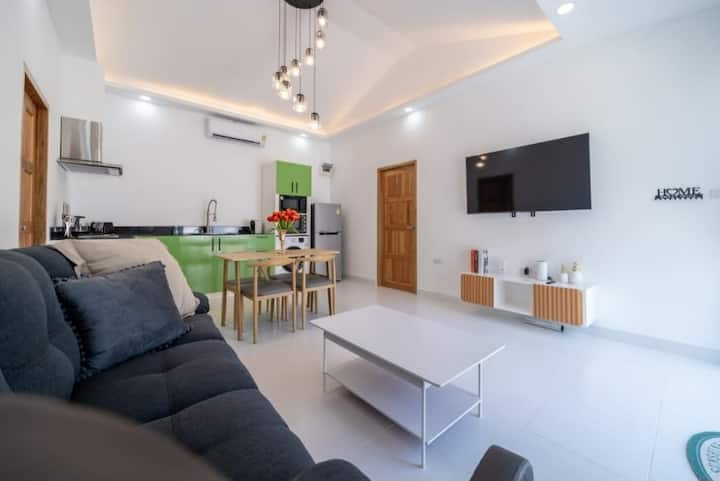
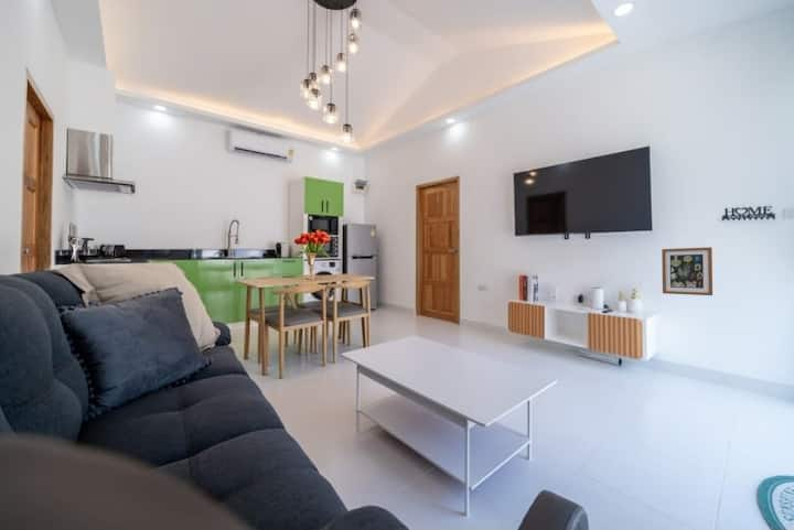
+ wall art (686, 271)
